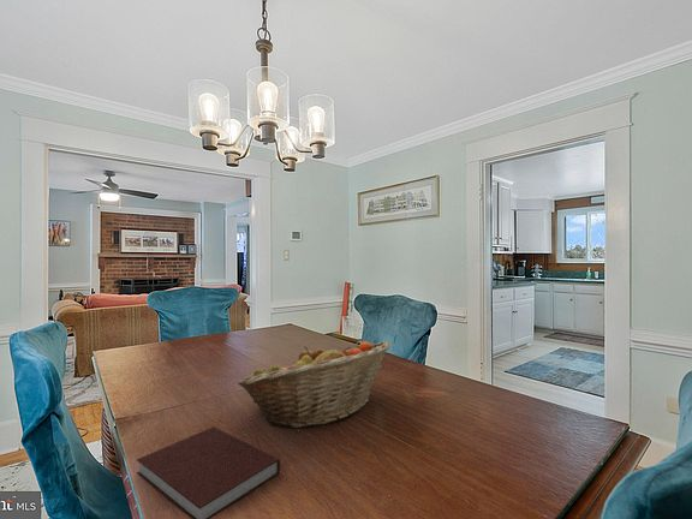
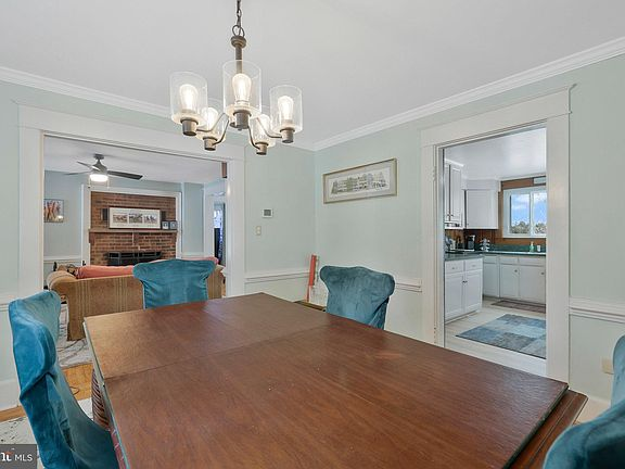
- fruit basket (320, 374)
- notebook (208, 466)
